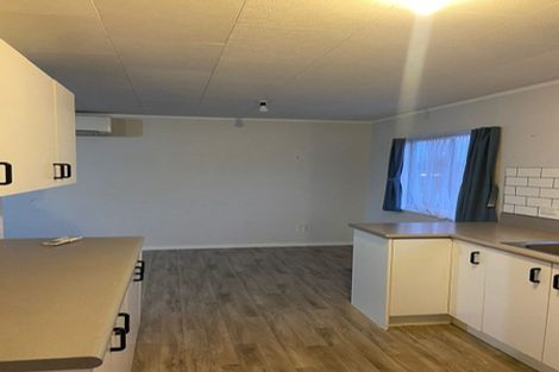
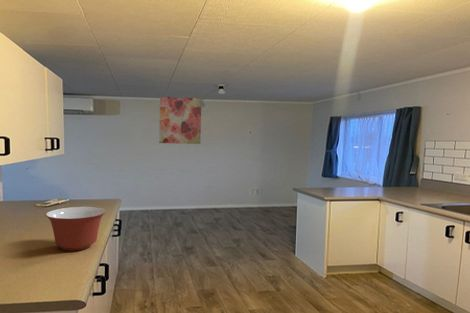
+ wall art (180, 116)
+ mixing bowl (76, 229)
